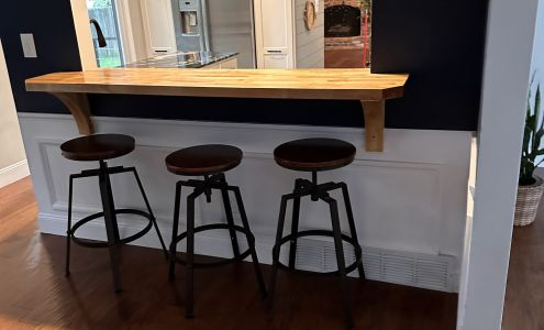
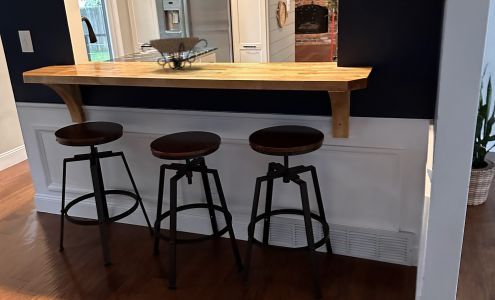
+ decorative bowl (176, 52)
